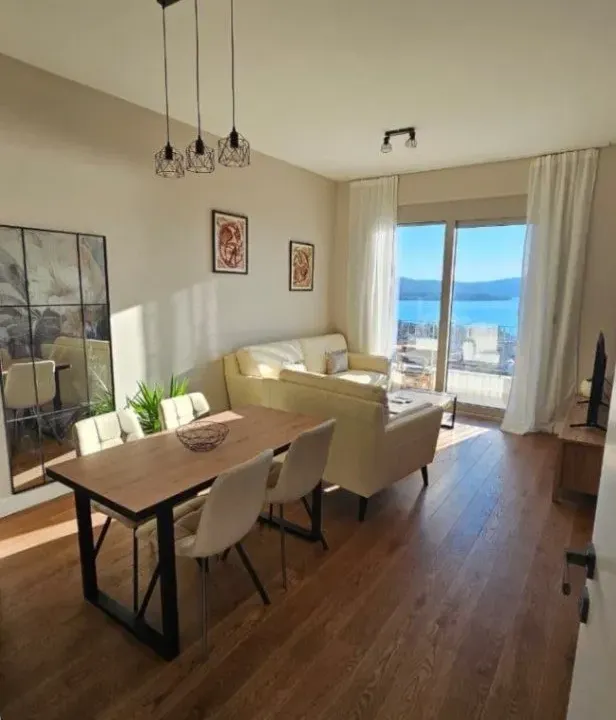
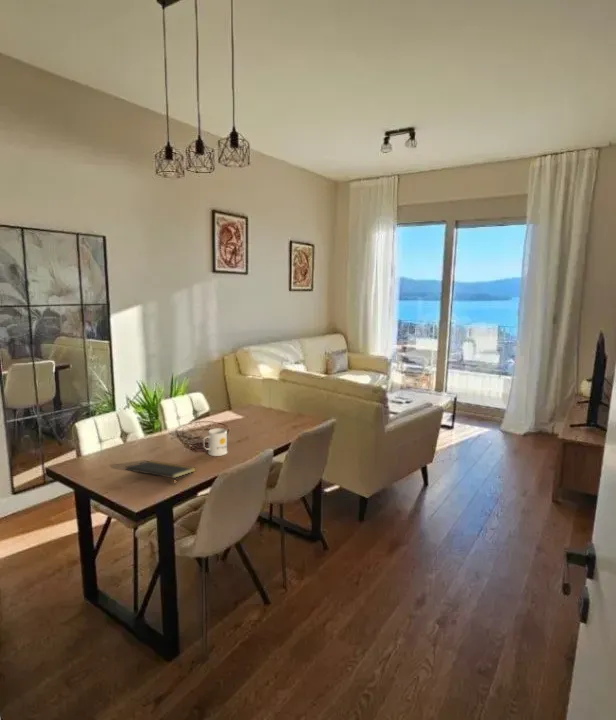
+ mug (215, 442)
+ notepad (161, 468)
